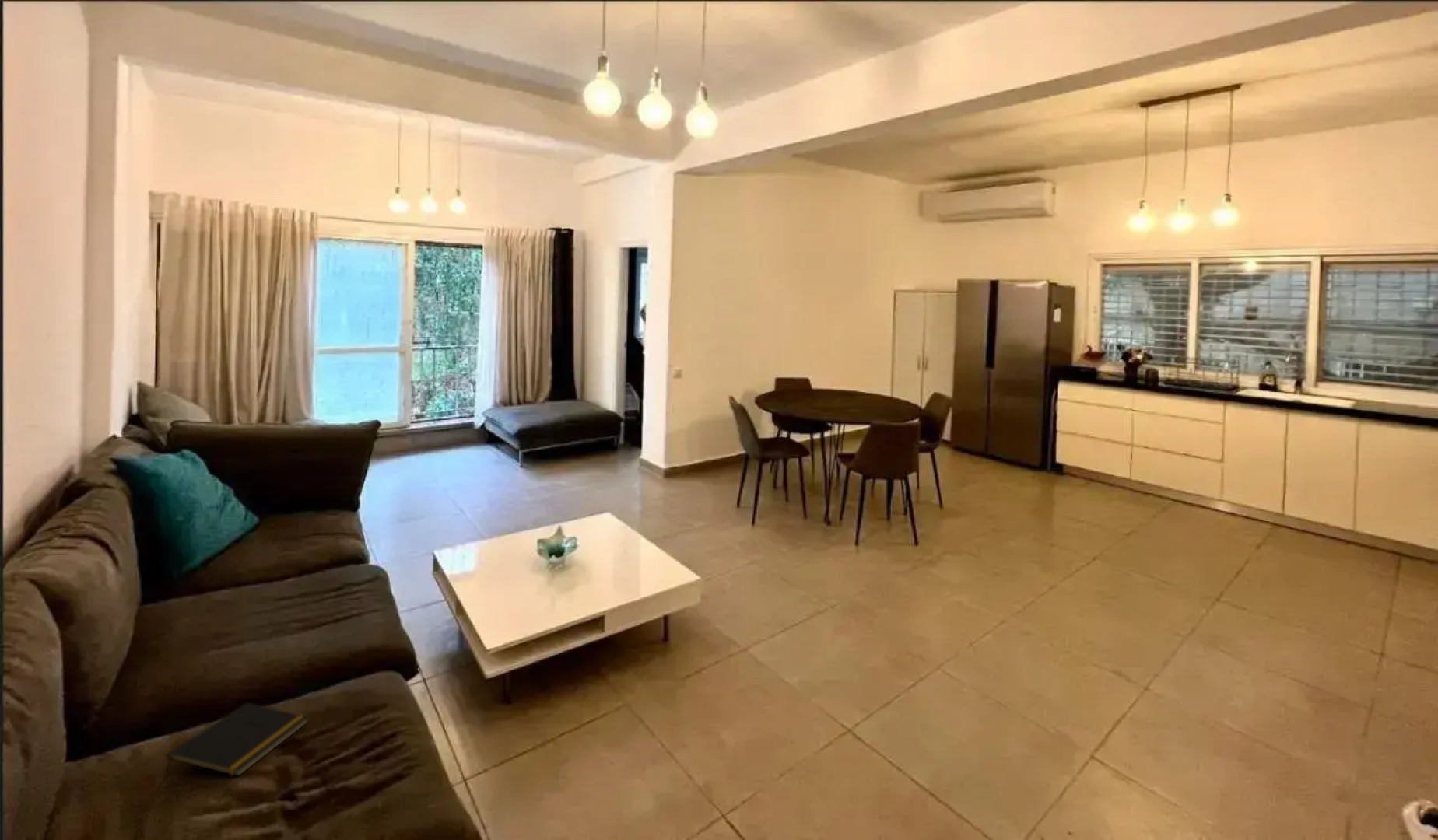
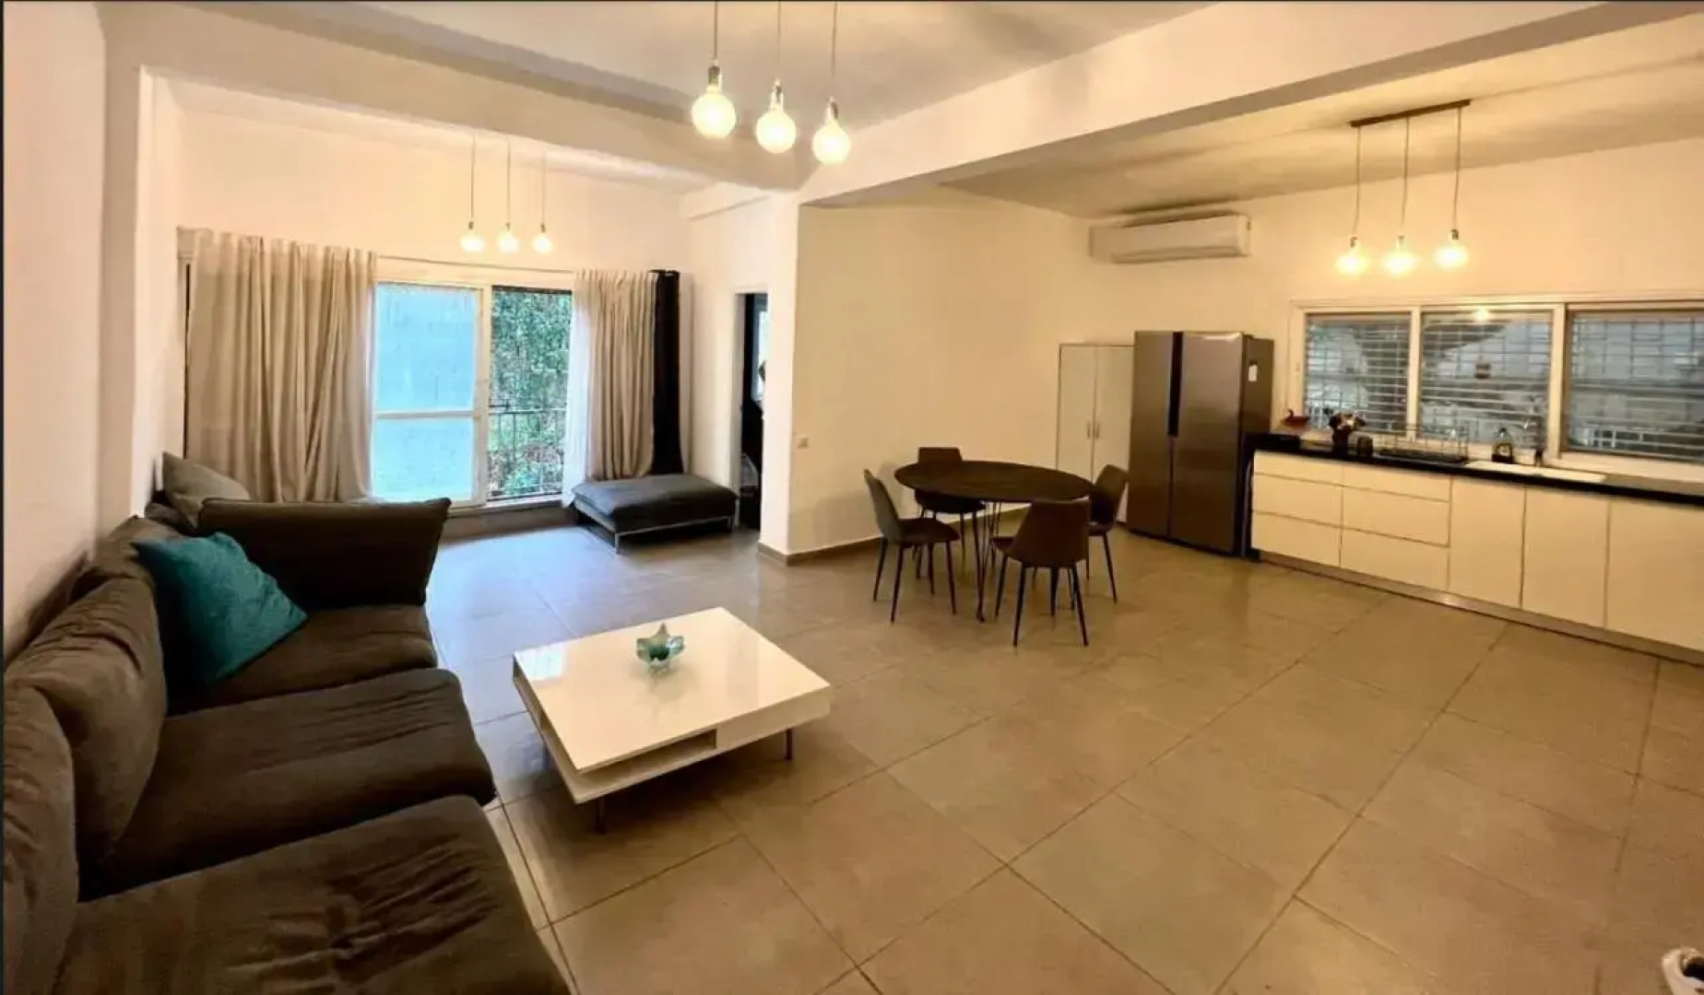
- notepad (243, 737)
